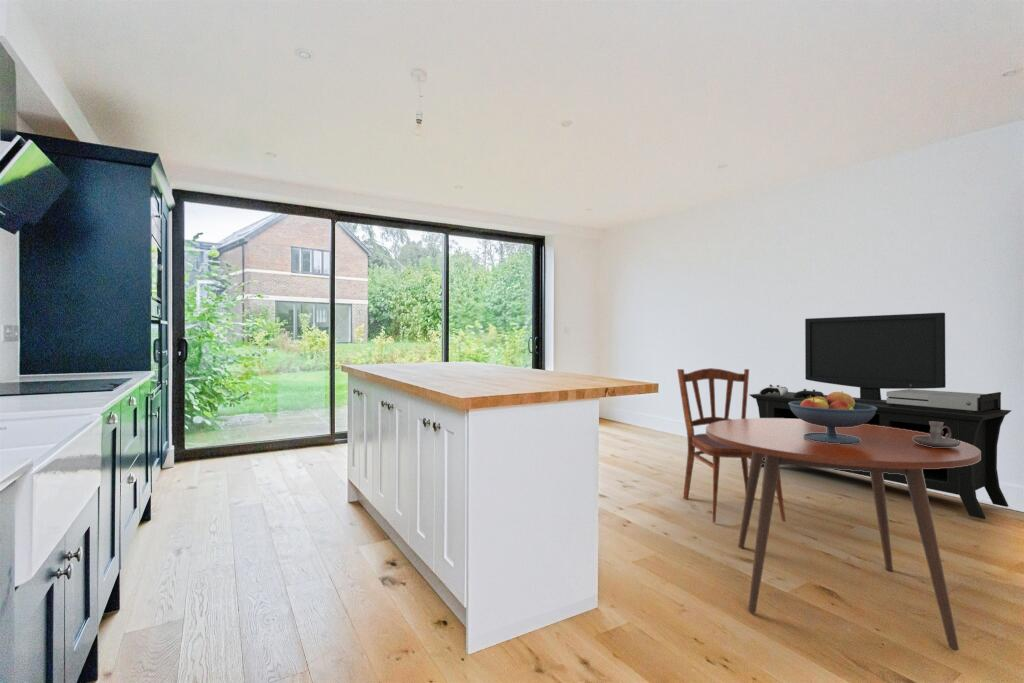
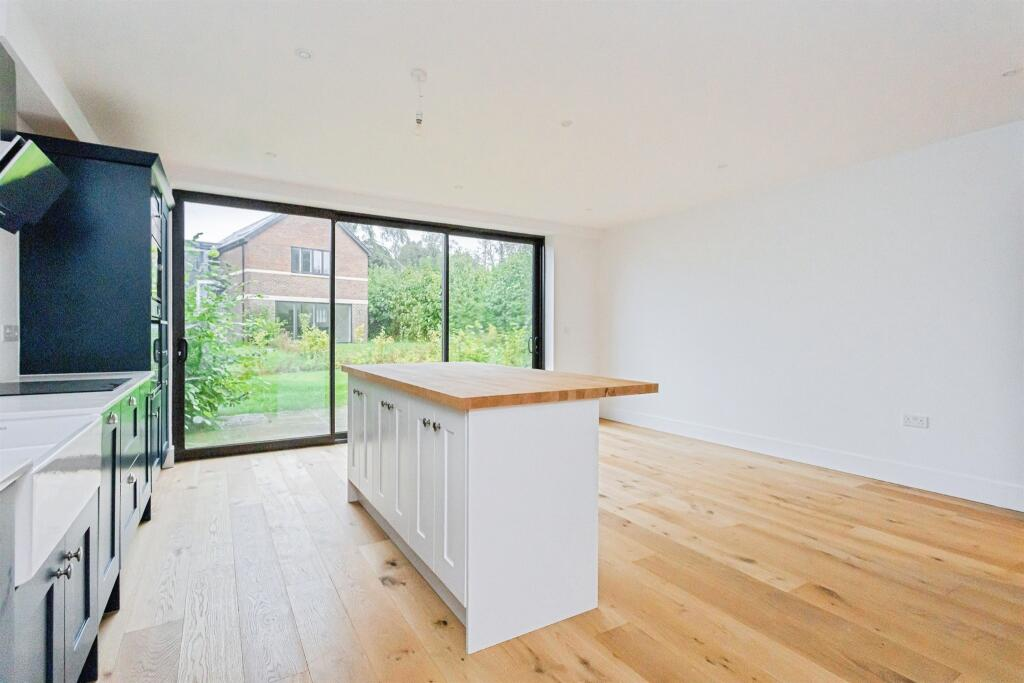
- fruit bowl (831, 415)
- media console (862, 400)
- dining table (826, 468)
- dining chair (727, 445)
- candle holder (938, 433)
